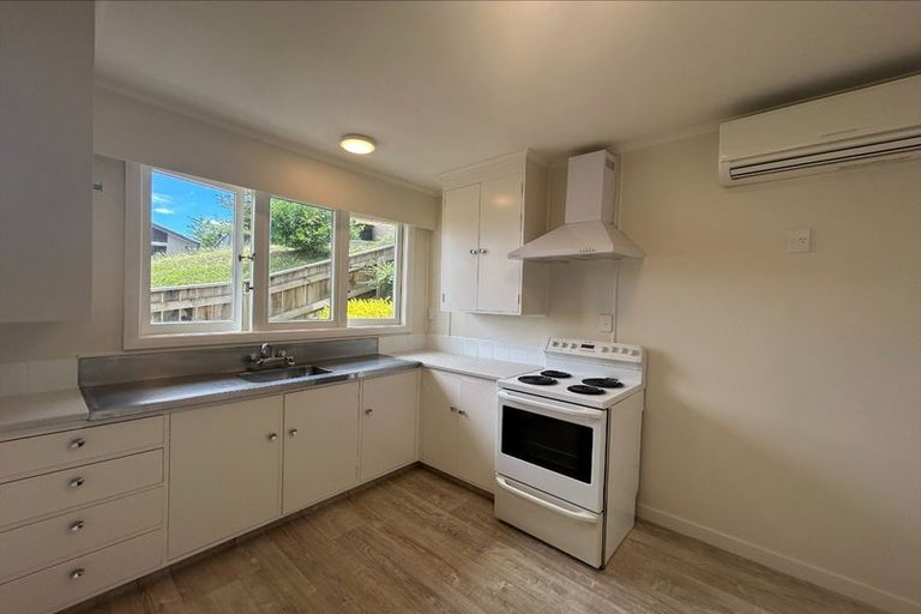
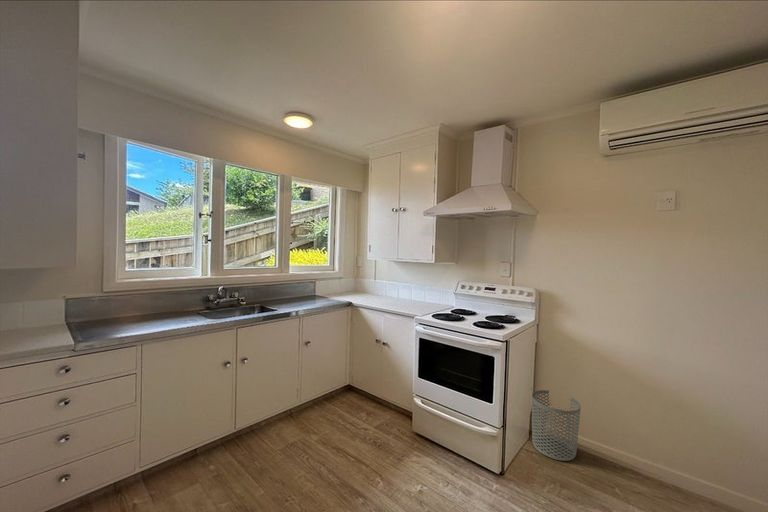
+ waste bin (554, 424)
